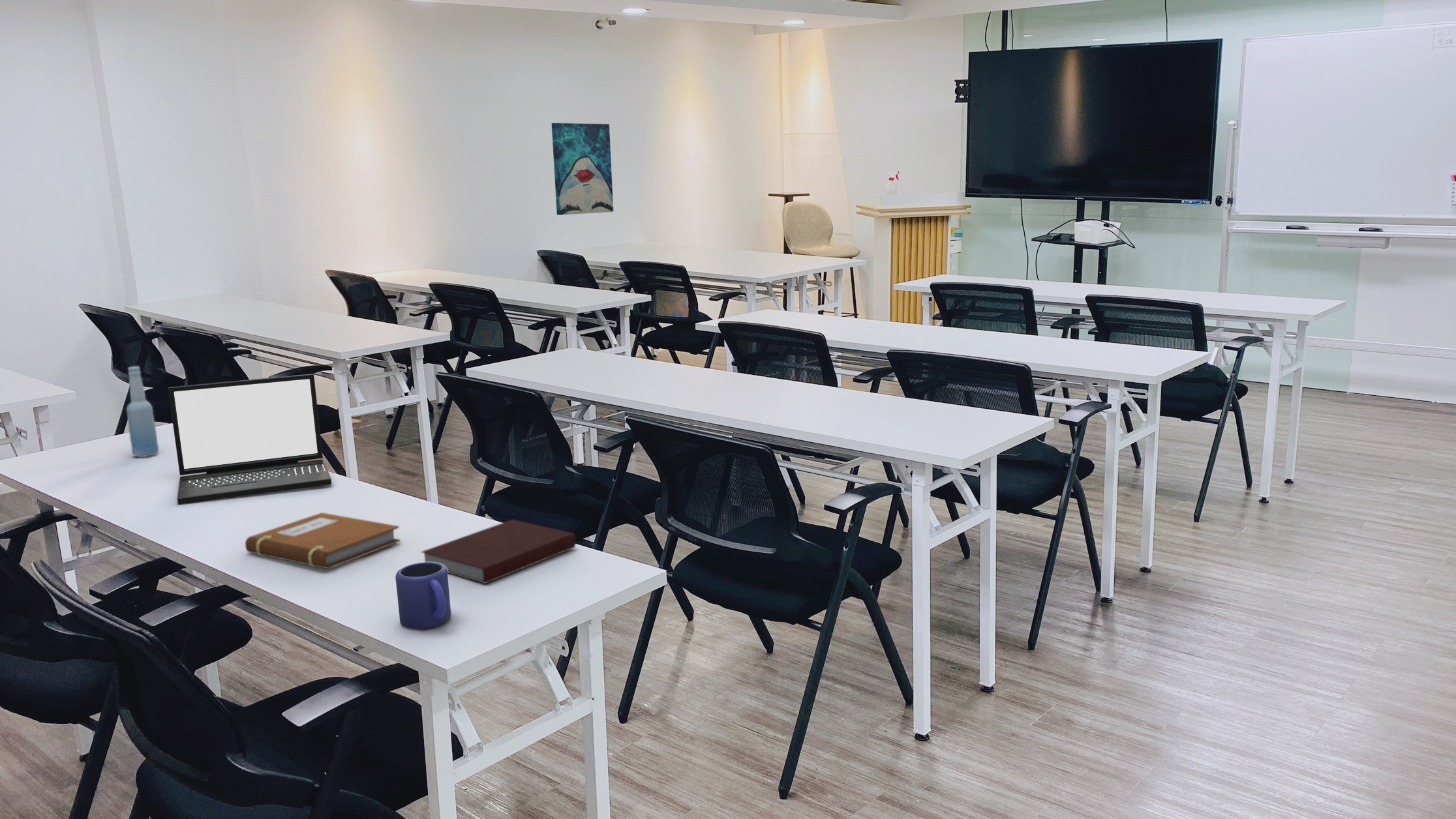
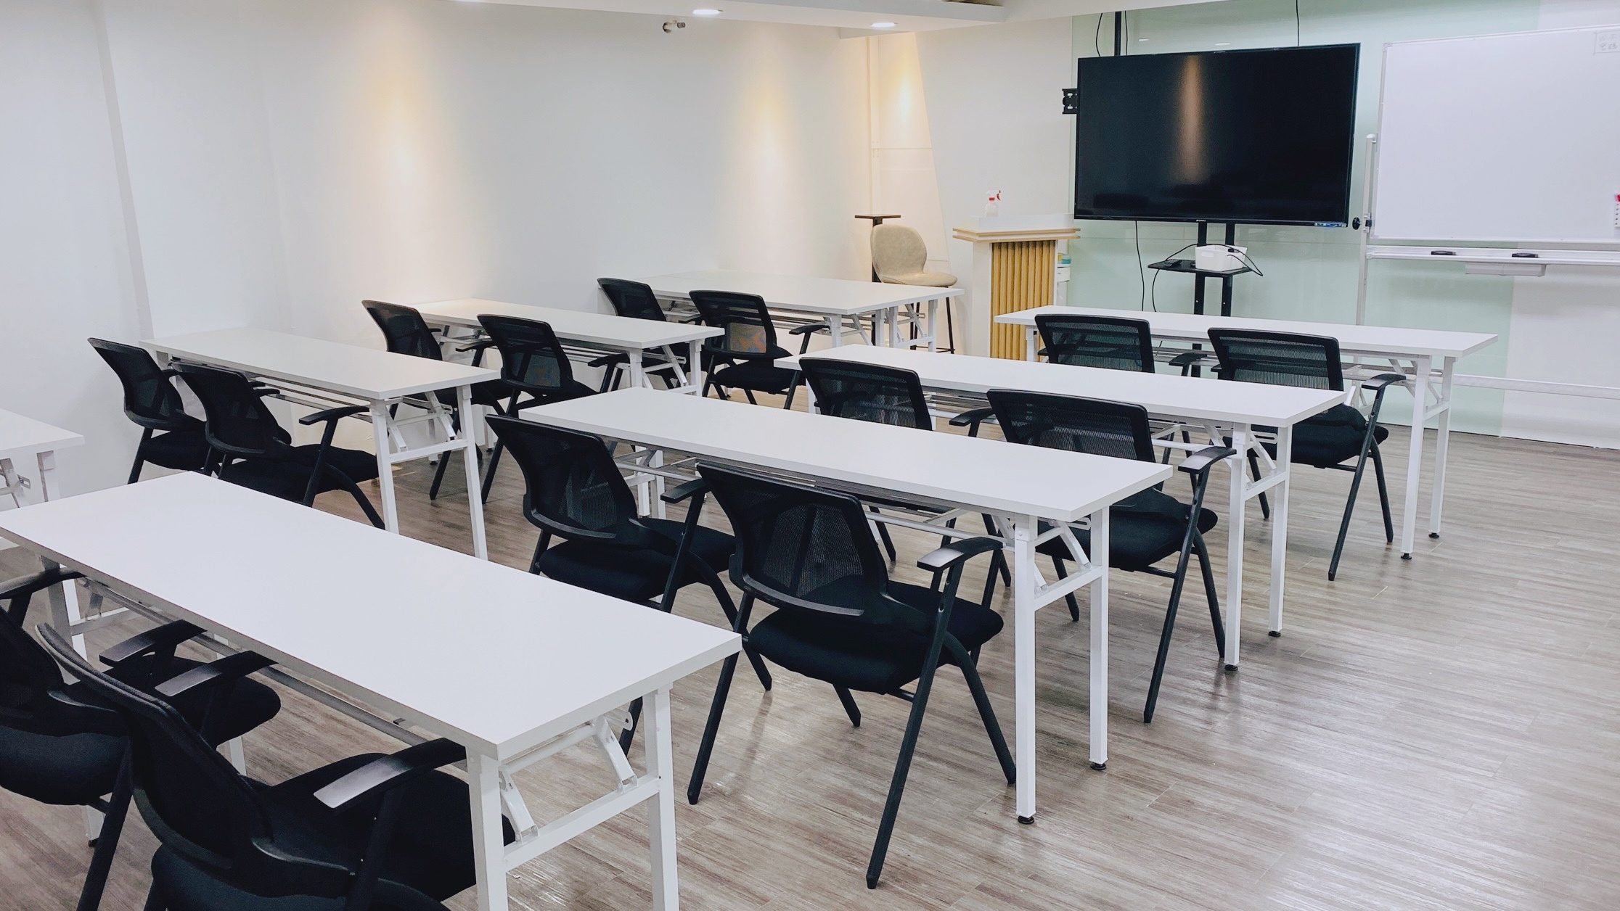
- mug (427, 597)
- wall art (583, 168)
- notebook (320, 539)
- bottle (140, 411)
- laptop (249, 436)
- notebook (500, 549)
